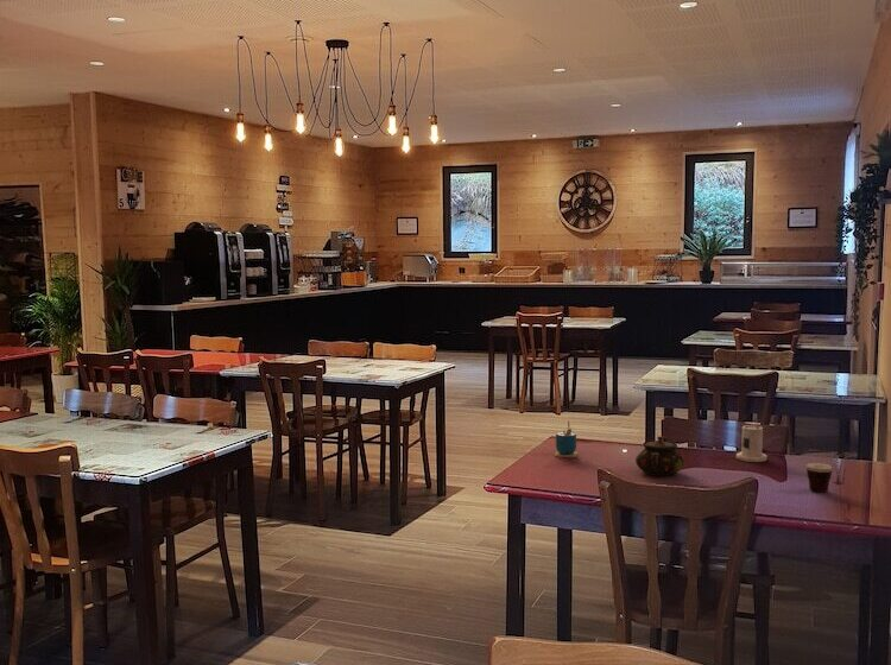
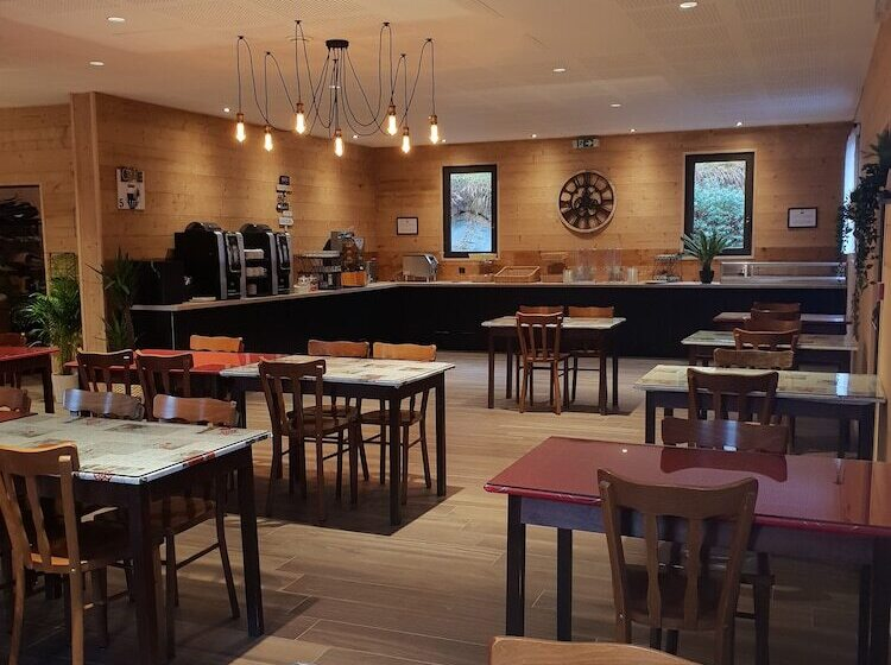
- teapot (659, 454)
- cup (830, 470)
- cup (565, 437)
- candle (751, 441)
